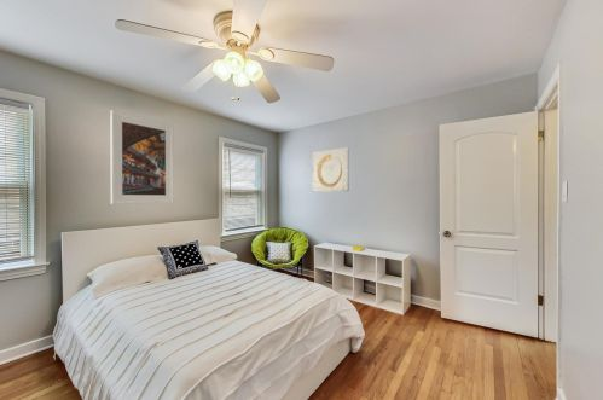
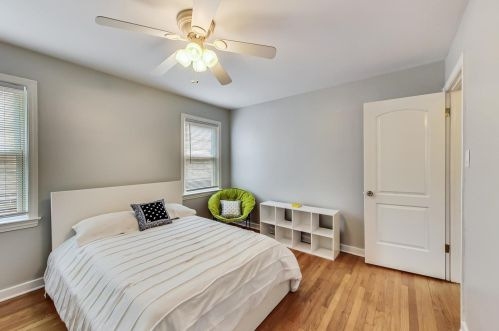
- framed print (144, 161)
- wall art (329, 170)
